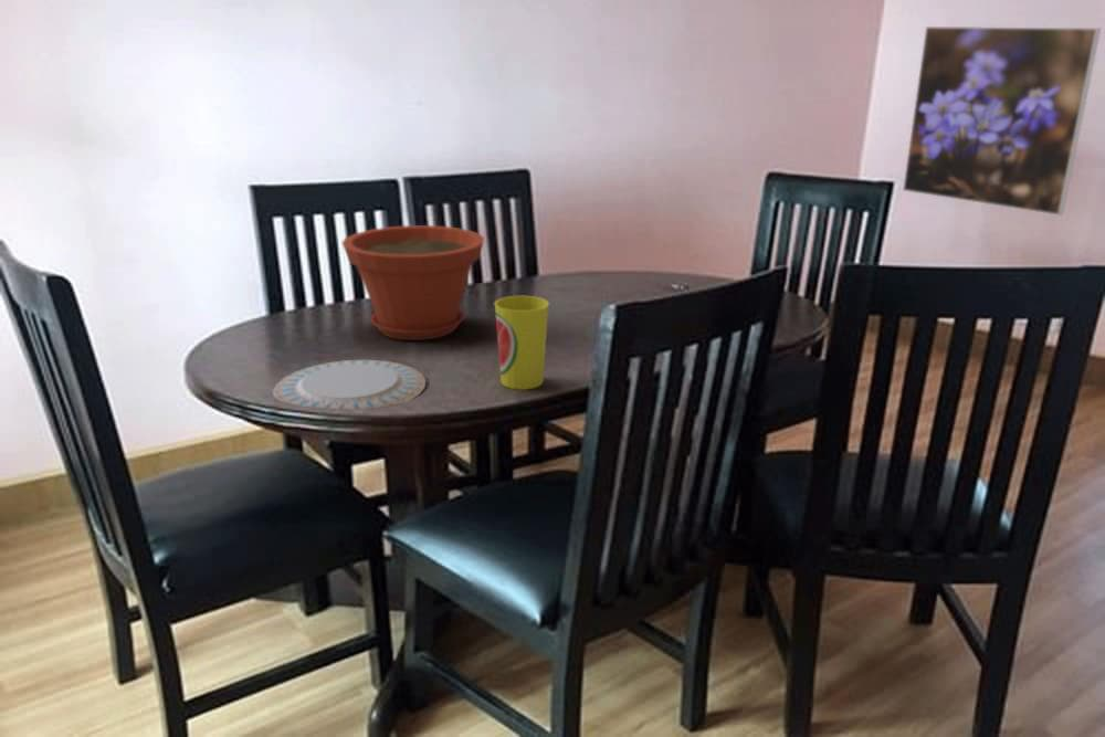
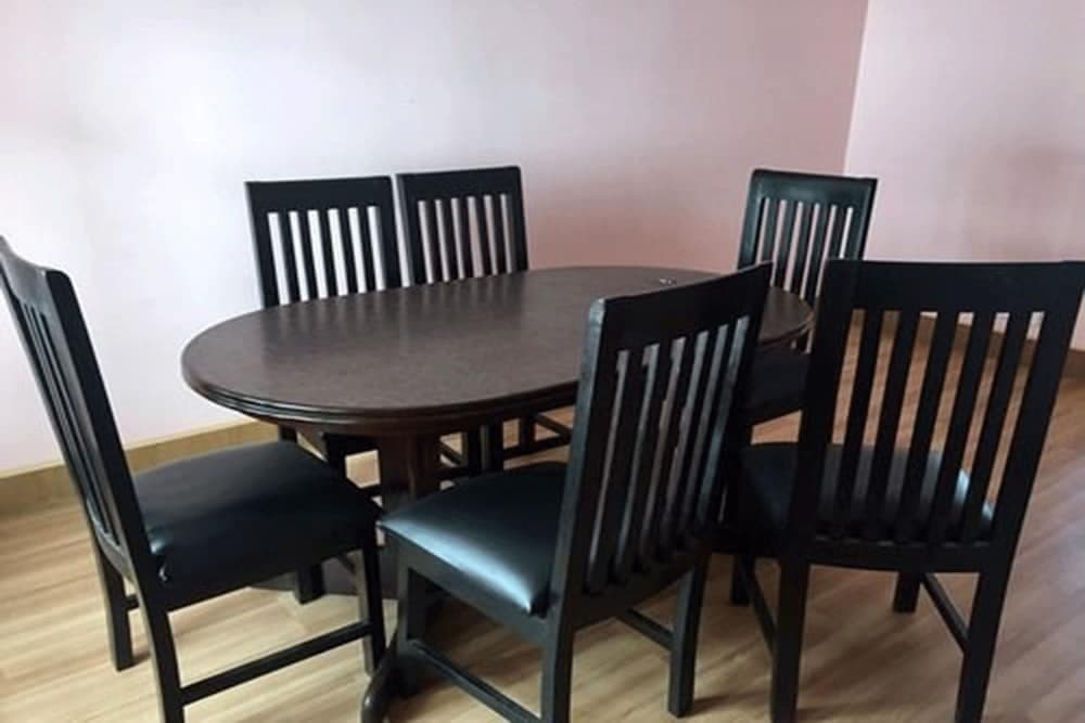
- cup (522, 343)
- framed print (991, 117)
- chinaware (350, 382)
- plant pot (415, 285)
